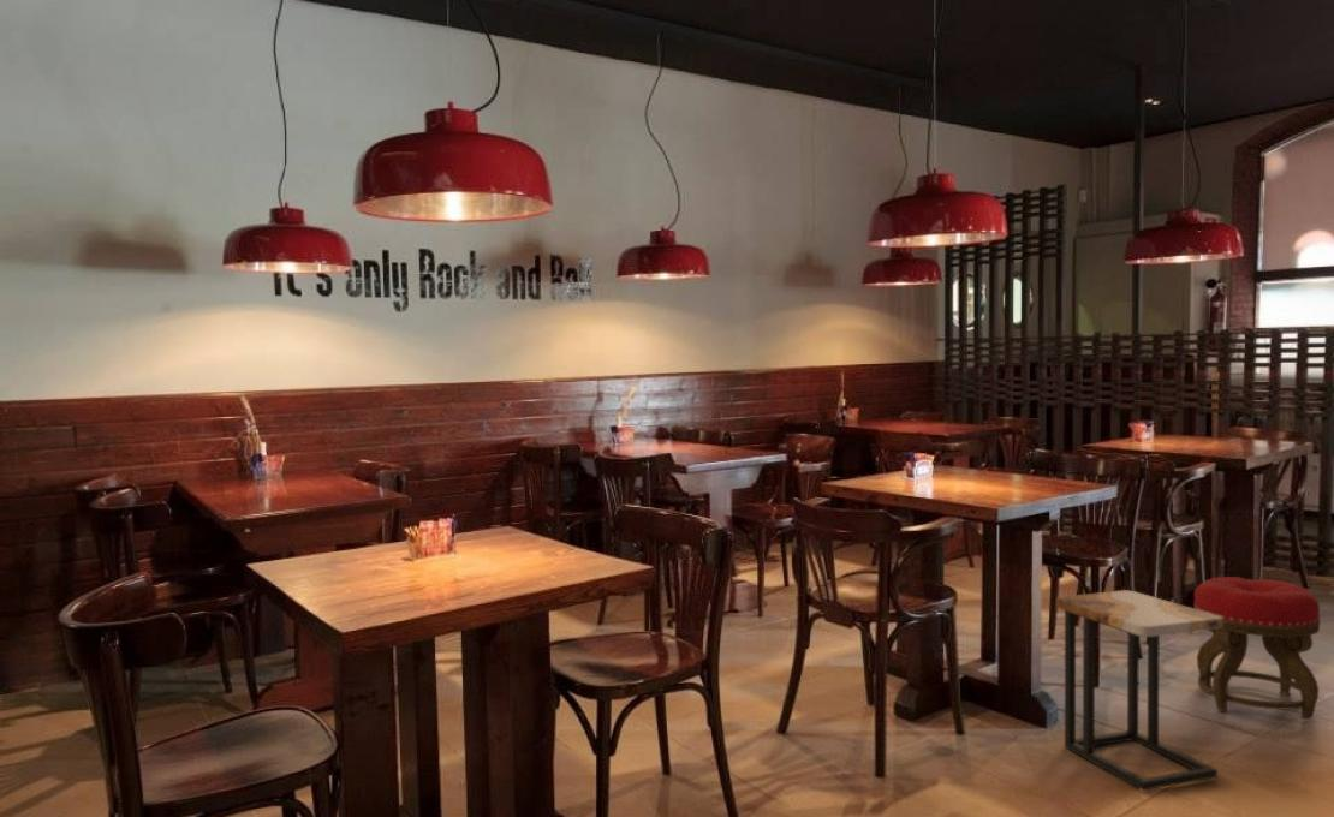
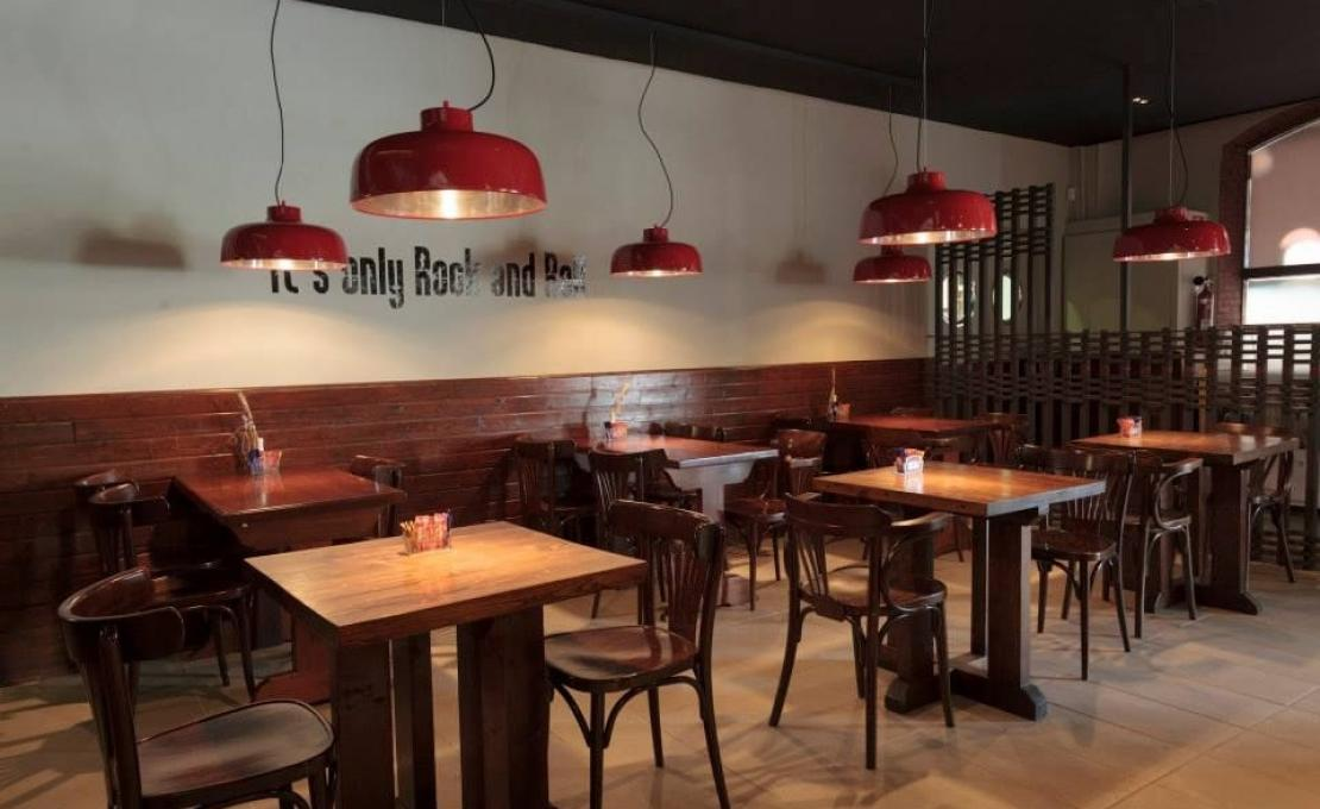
- stool (1246, 643)
- side table (1135, 684)
